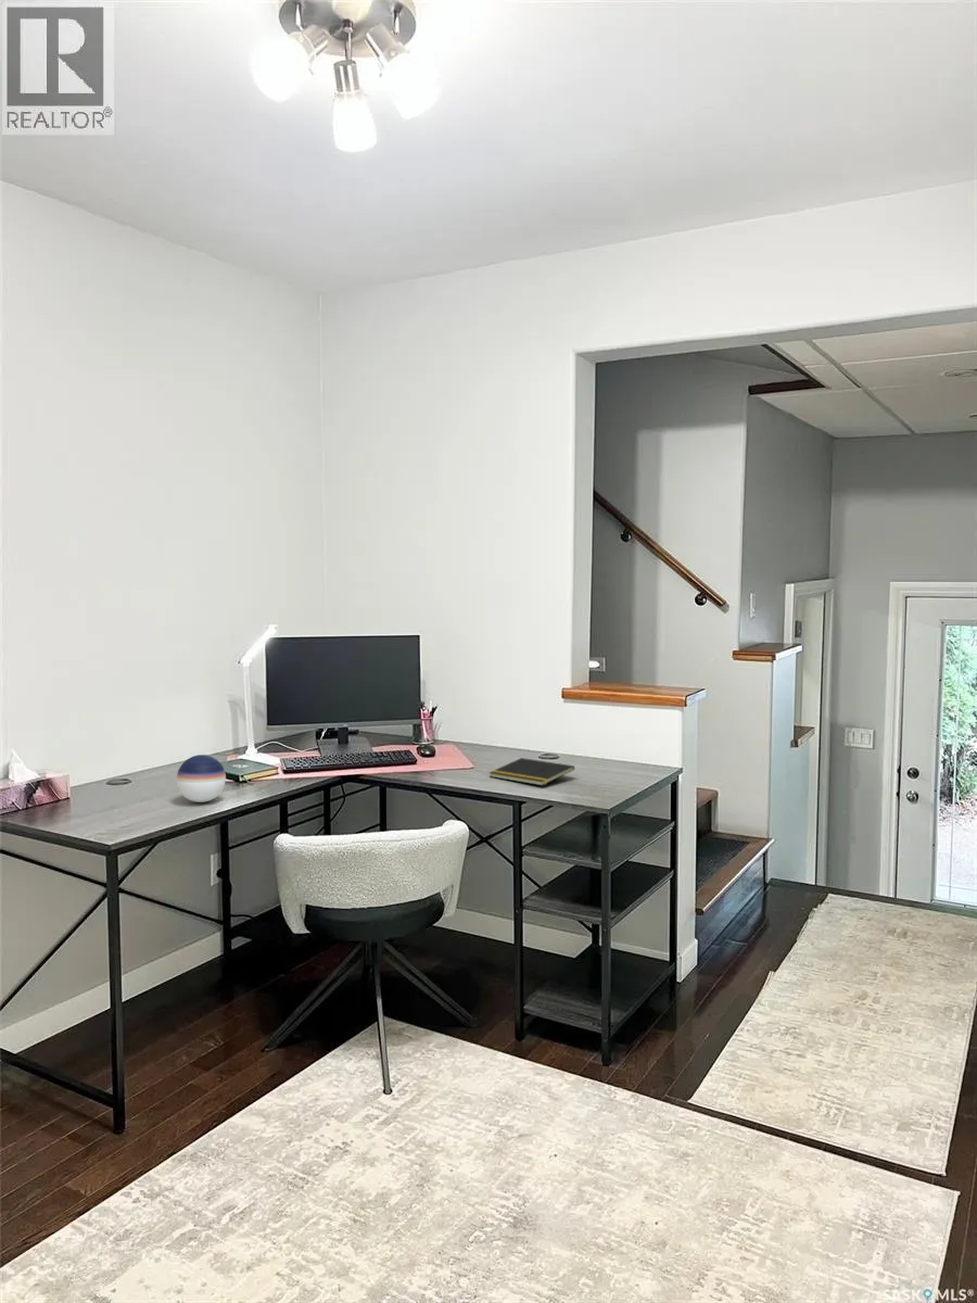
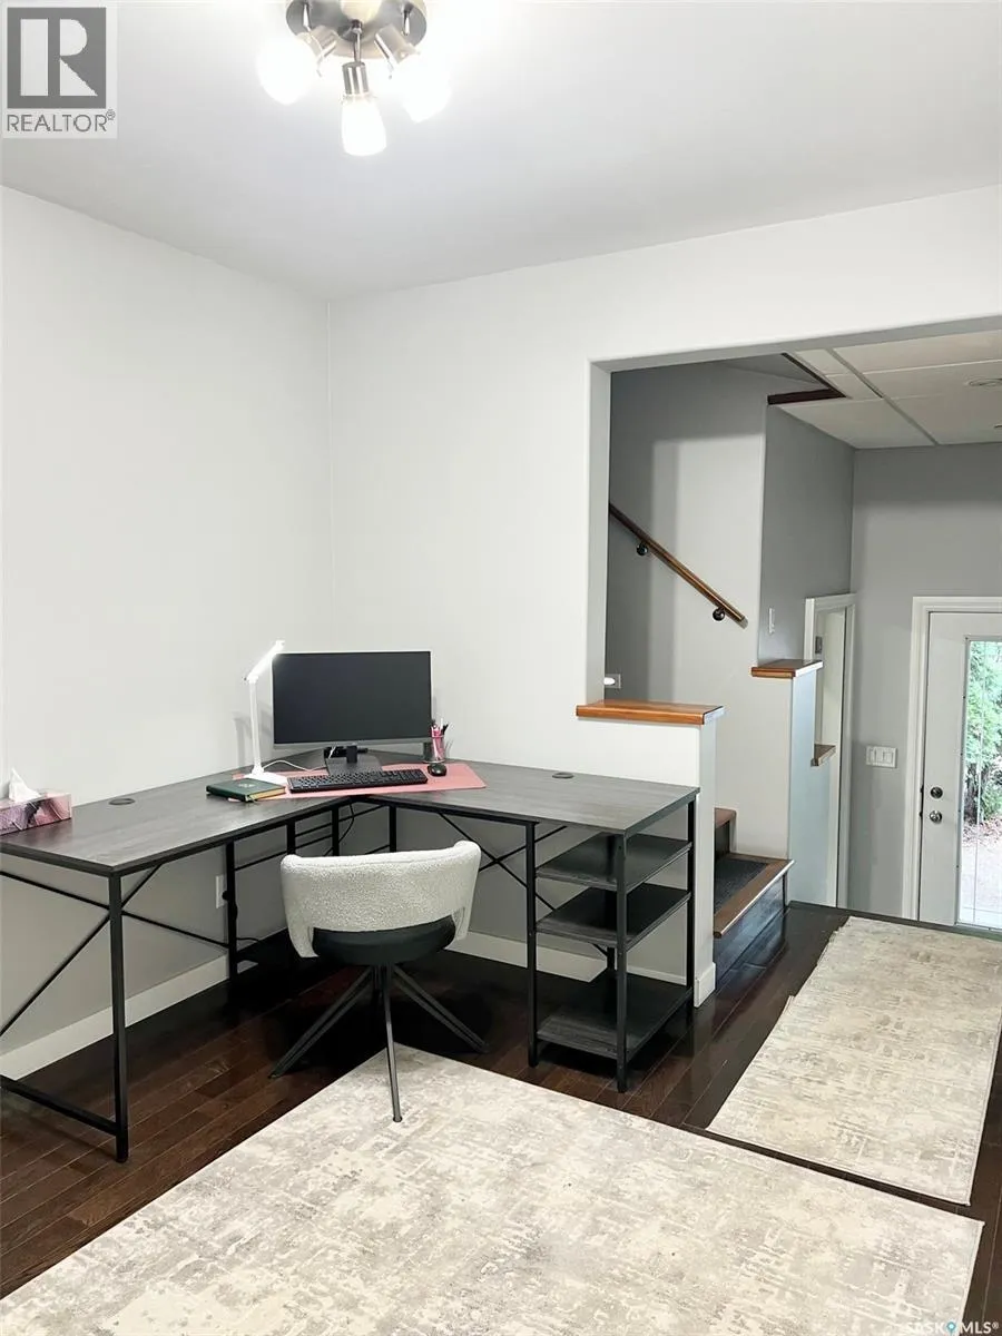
- speaker (201, 777)
- notepad (531, 771)
